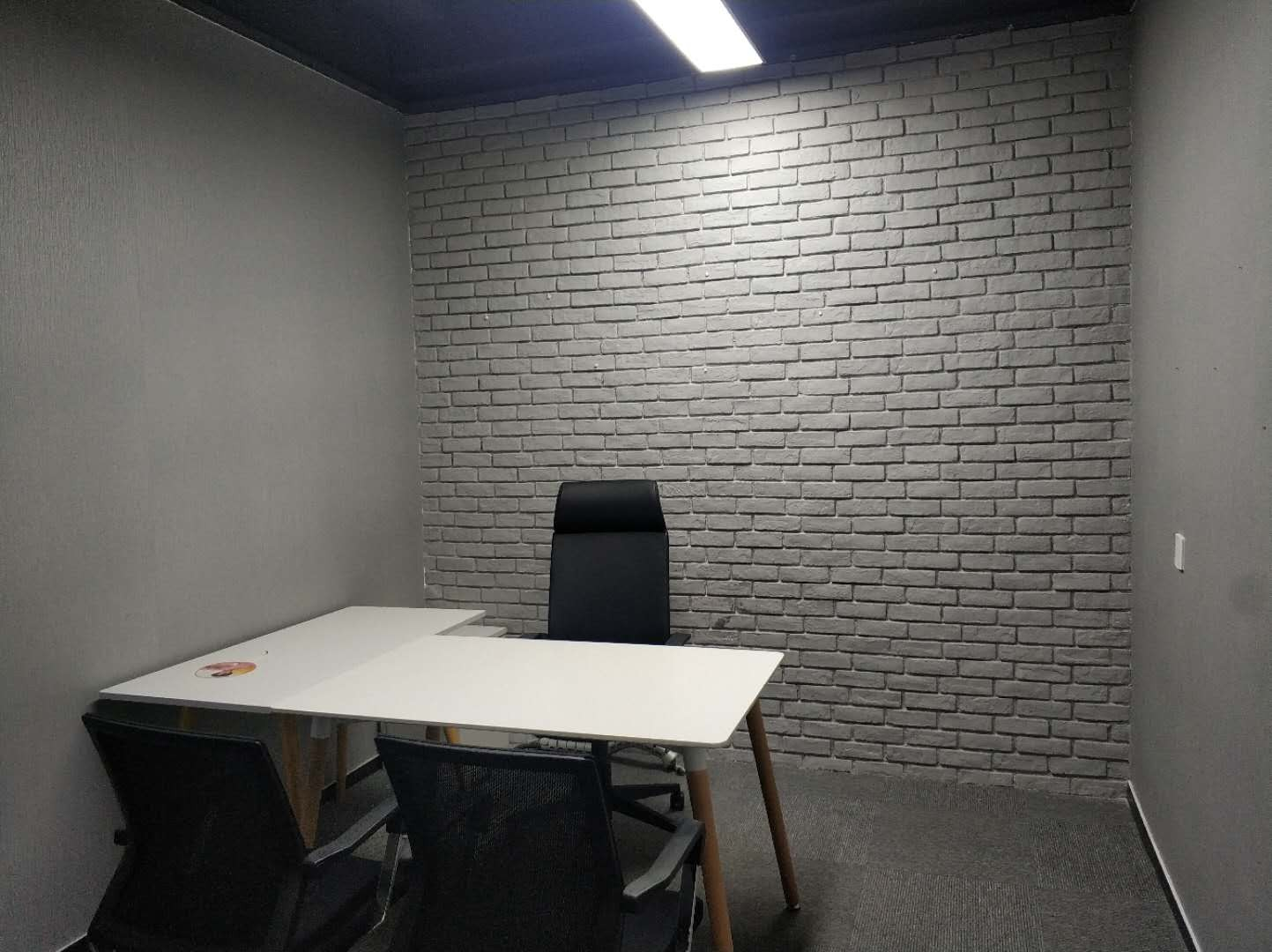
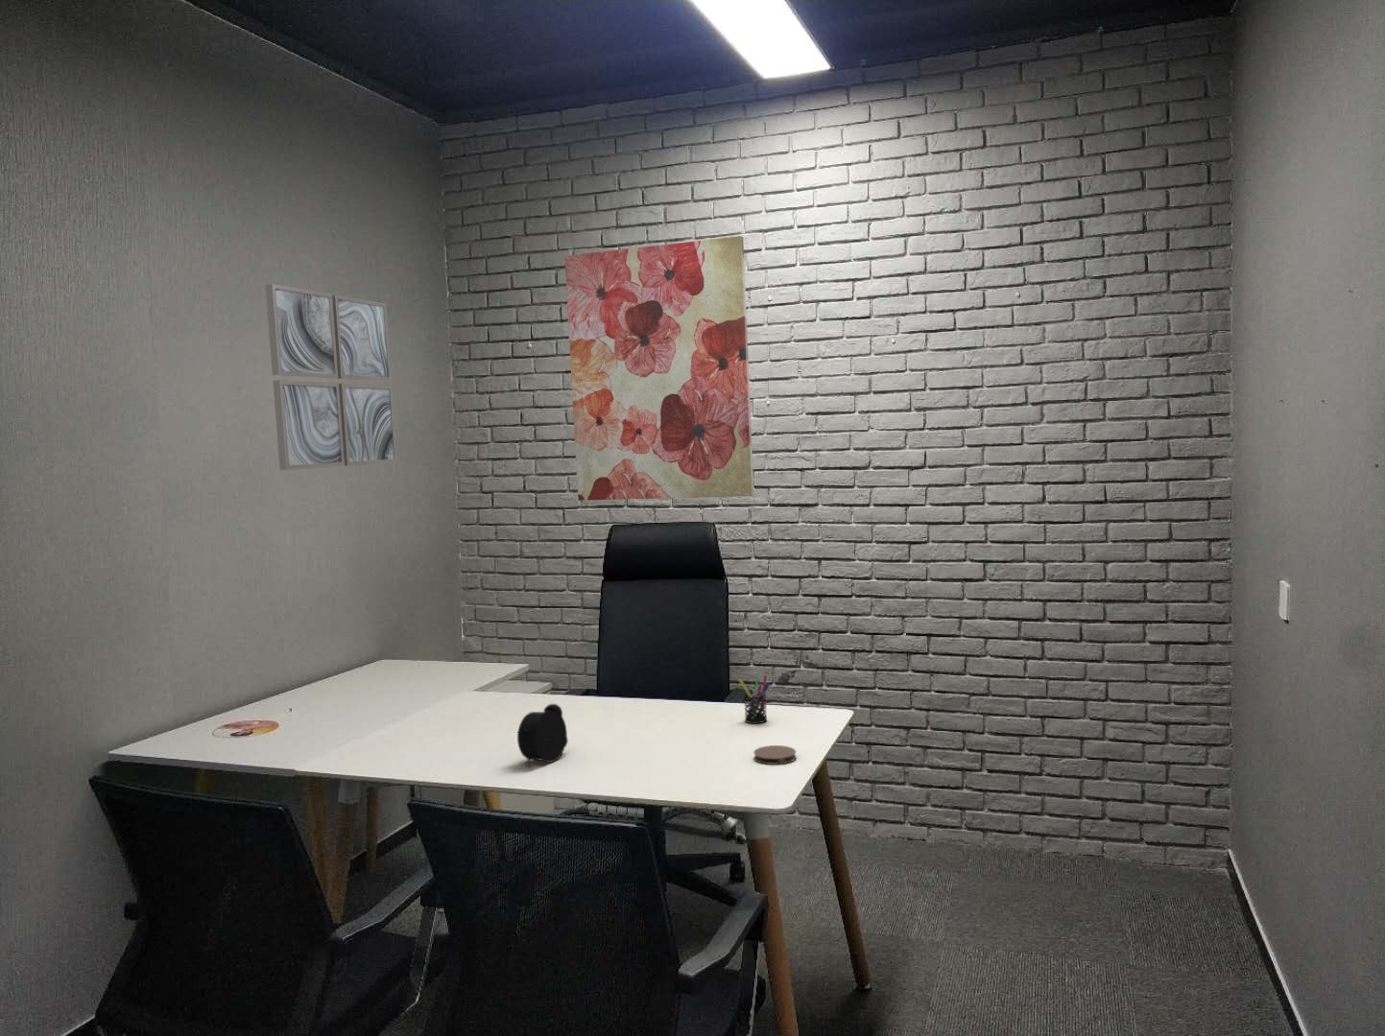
+ alarm clock (542, 733)
+ wall art (658, 373)
+ wall art (336, 383)
+ pen holder (757, 696)
+ coaster (774, 754)
